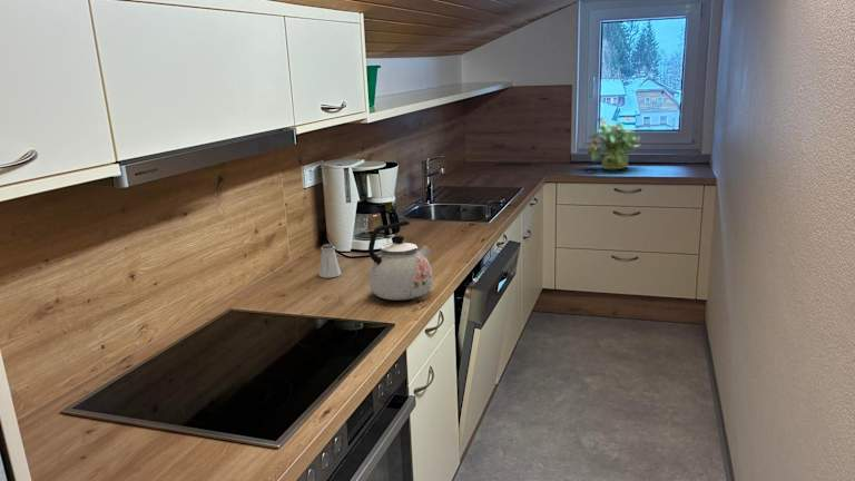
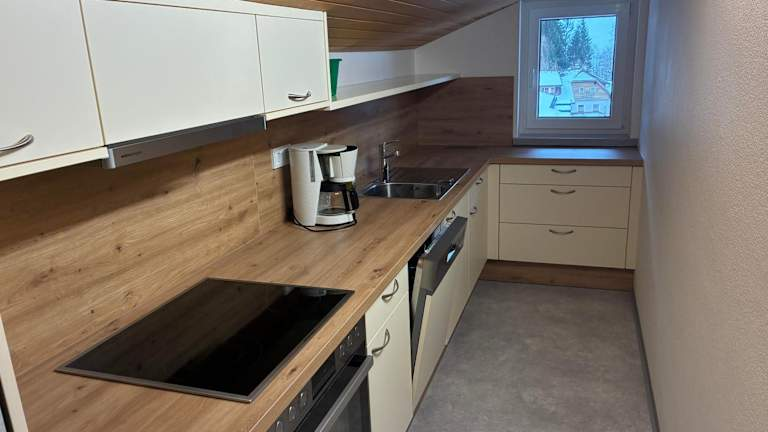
- potted plant (615, 143)
- kettle (400, 258)
- saltshaker (328, 259)
